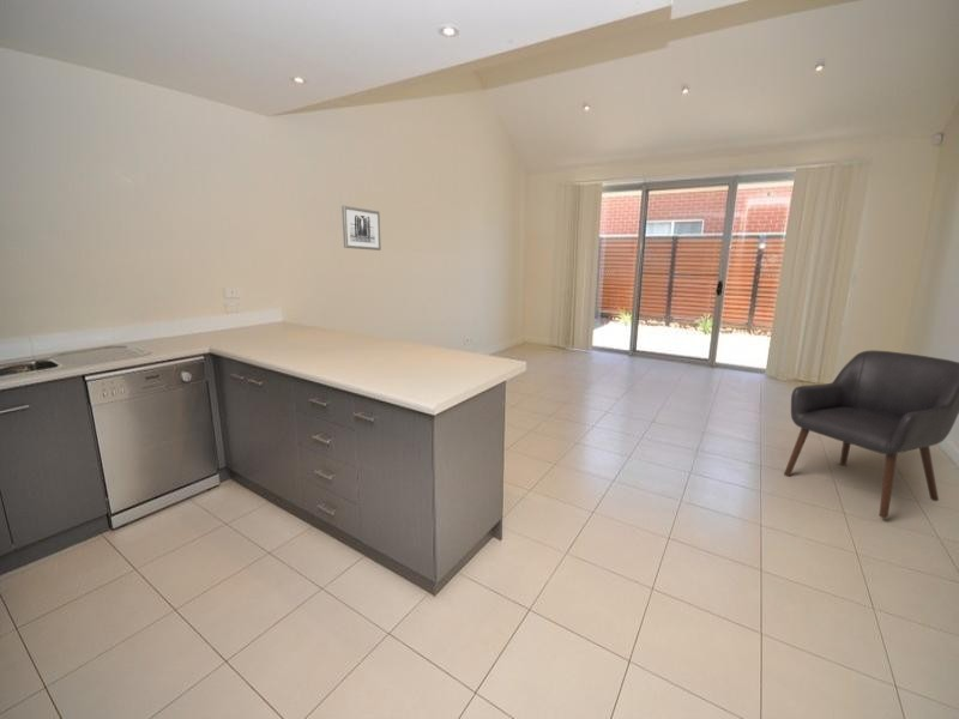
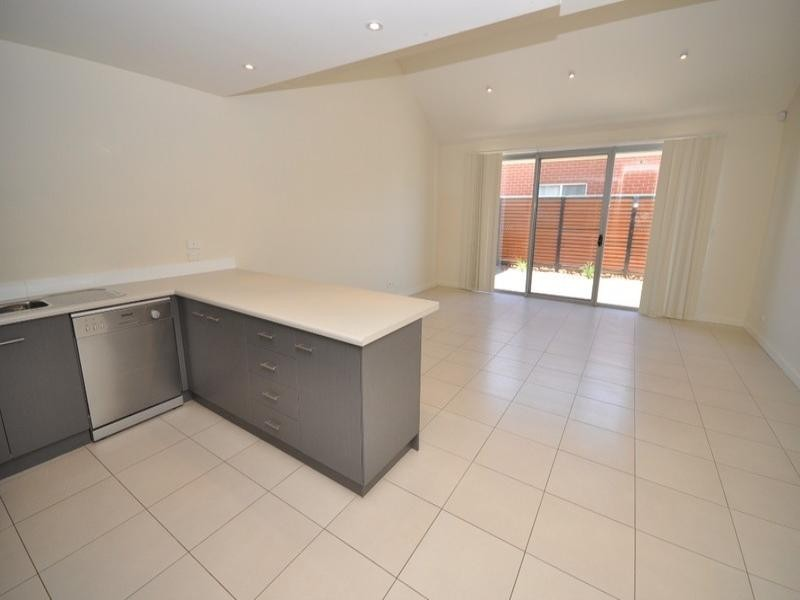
- wall art (362, 229)
- chair (871, 424)
